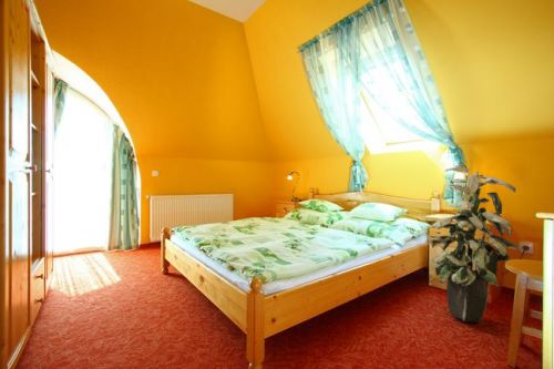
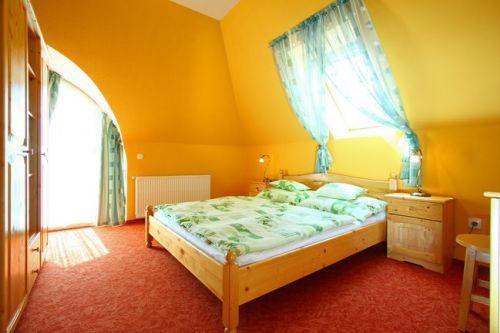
- indoor plant (466, 242)
